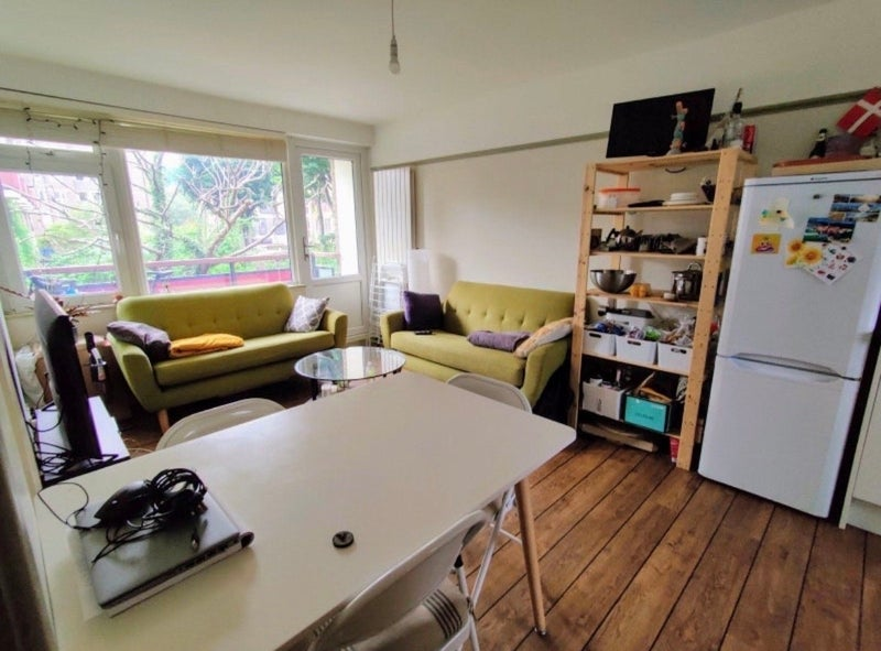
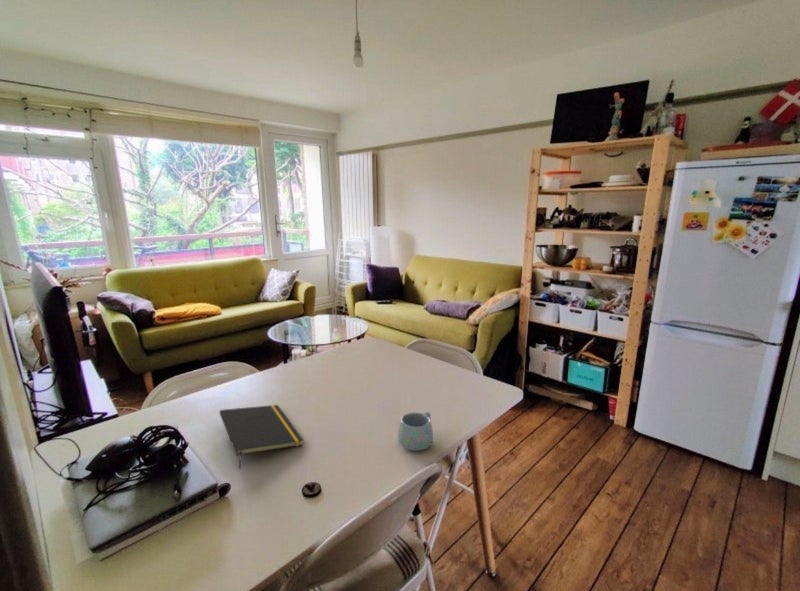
+ notepad (259, 426)
+ mug (418, 428)
